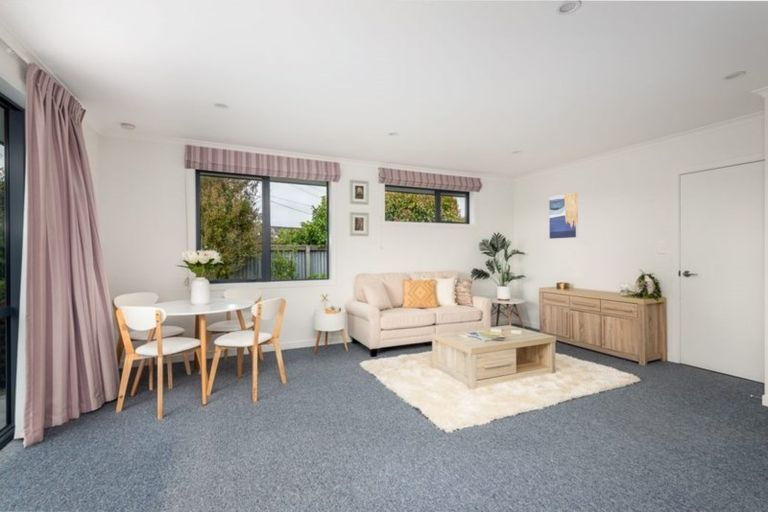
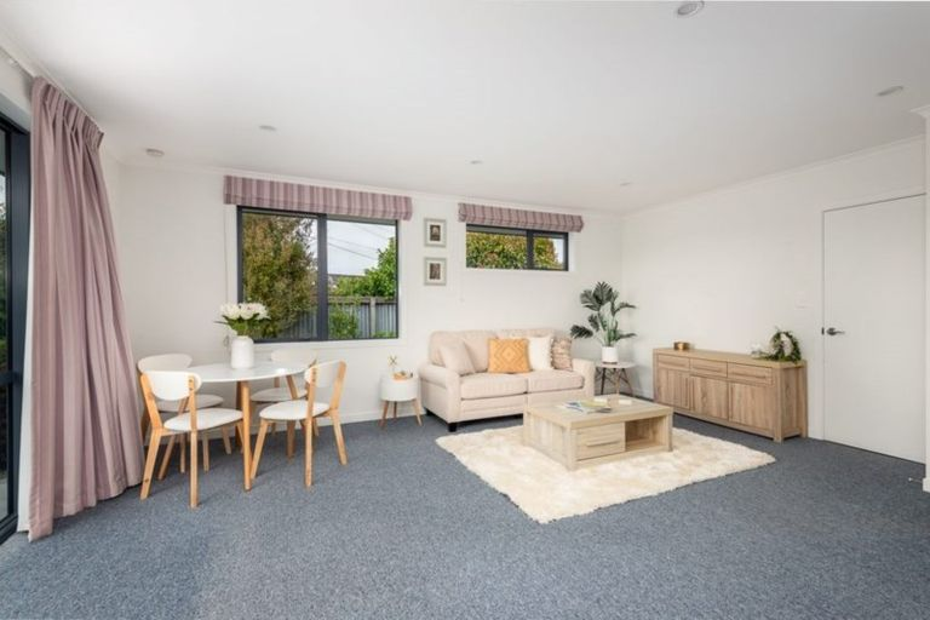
- wall art (563, 216)
